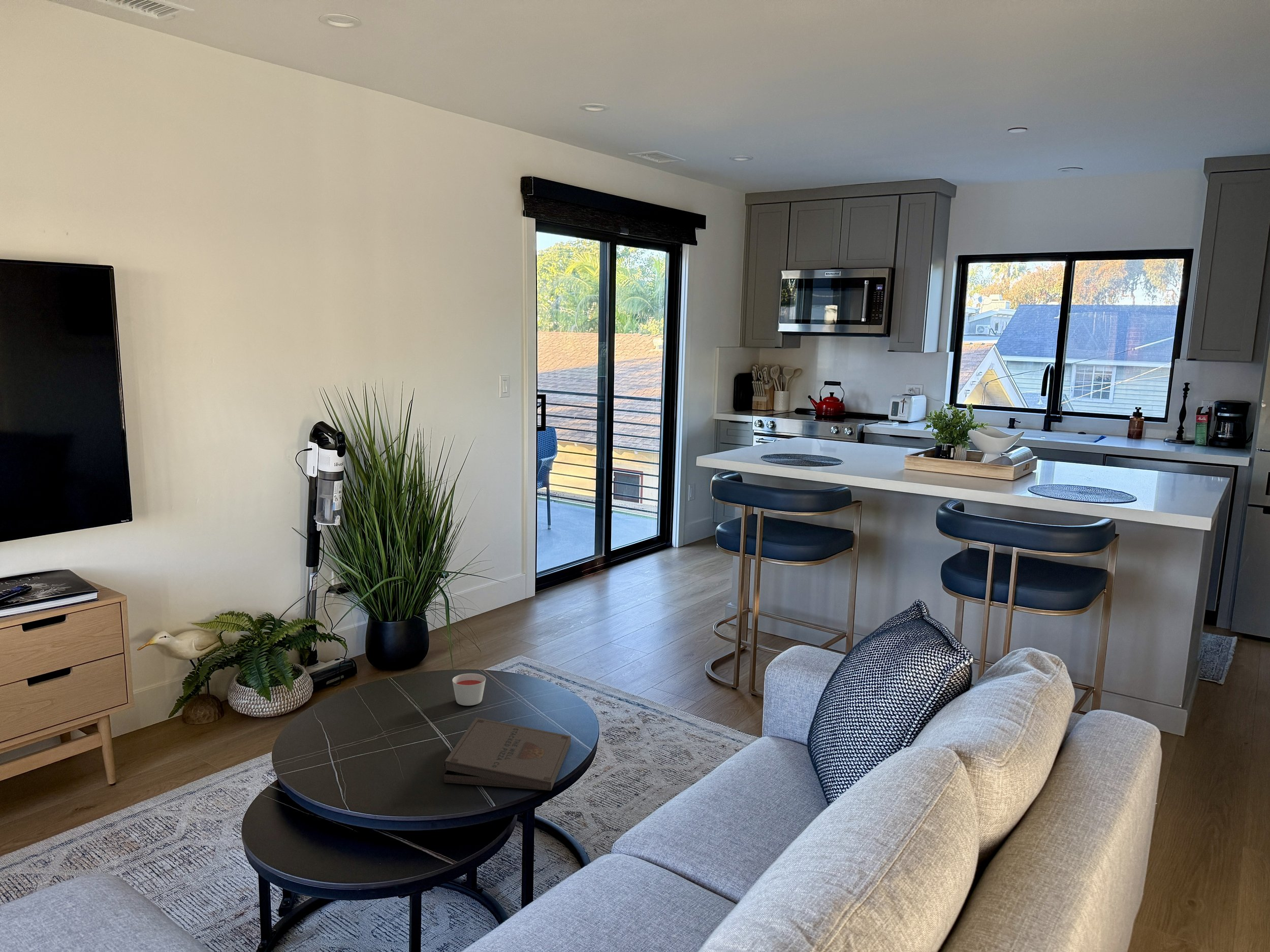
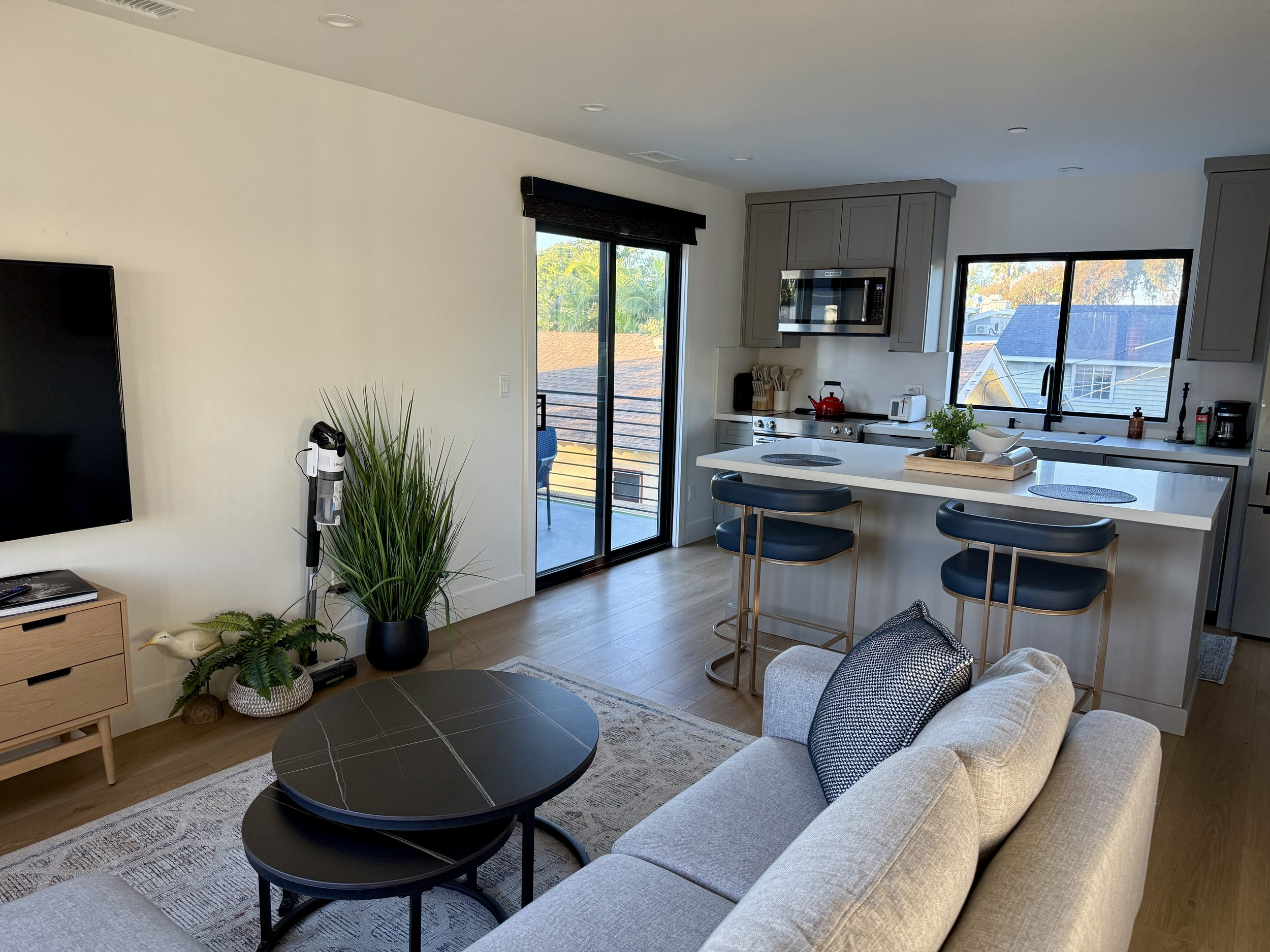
- pizza box (510, 751)
- candle (469, 690)
